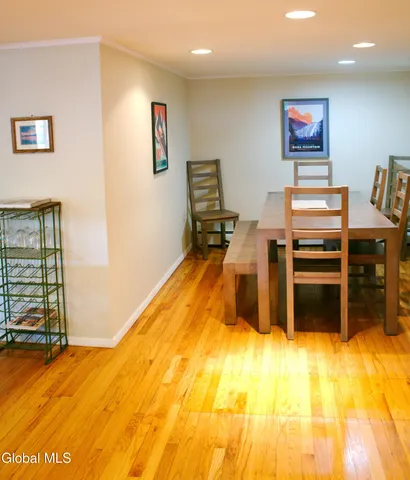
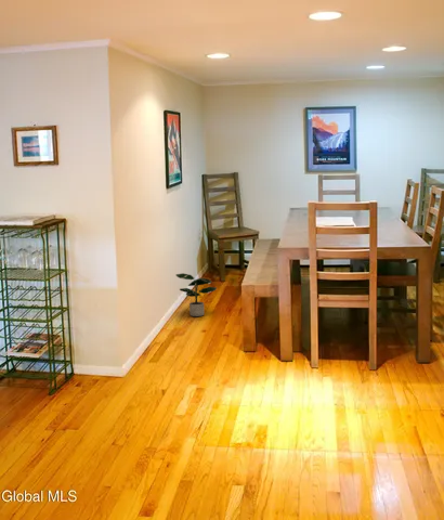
+ potted plant (196, 294)
